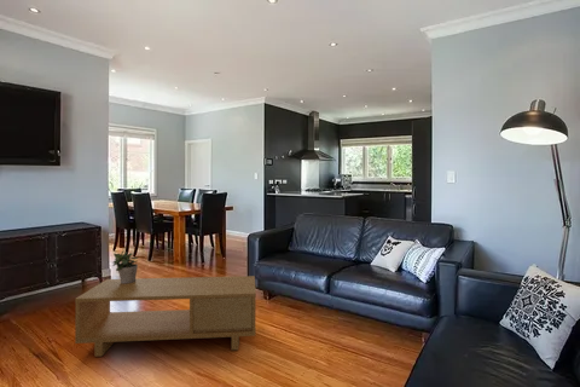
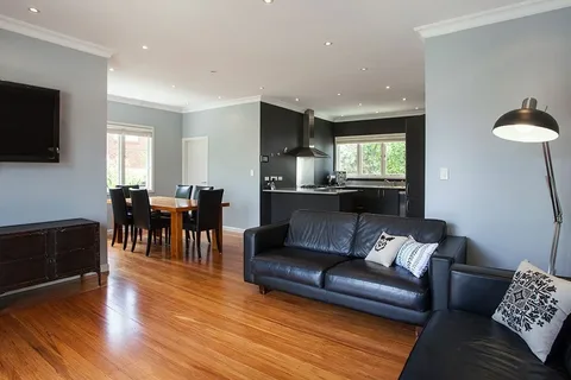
- coffee table (175, 311)
- potted plant (122, 266)
